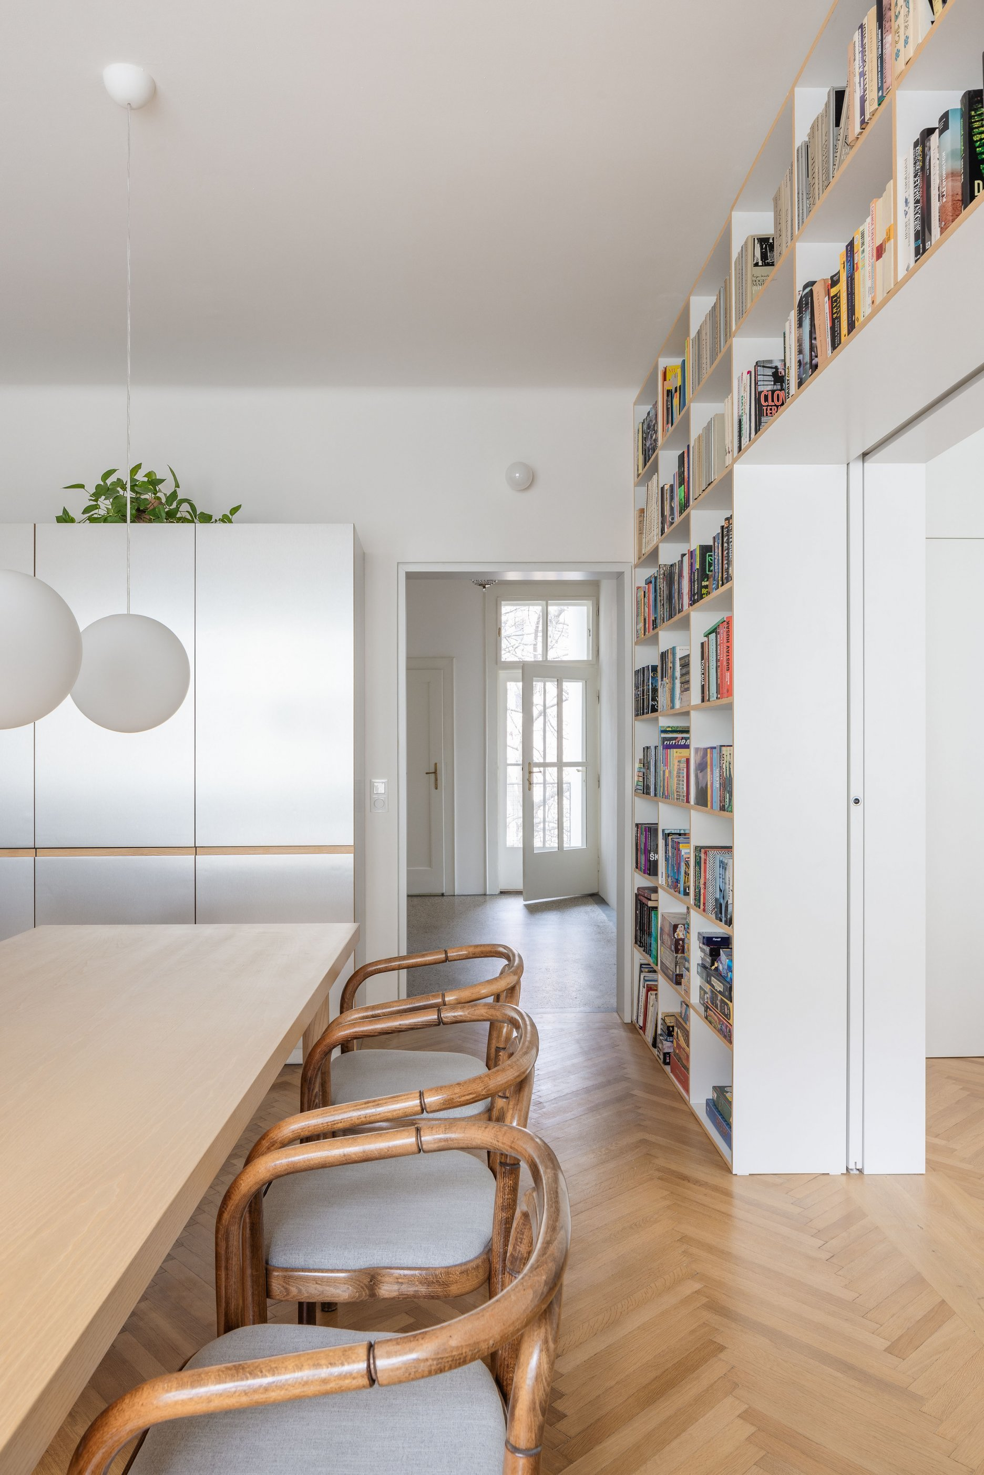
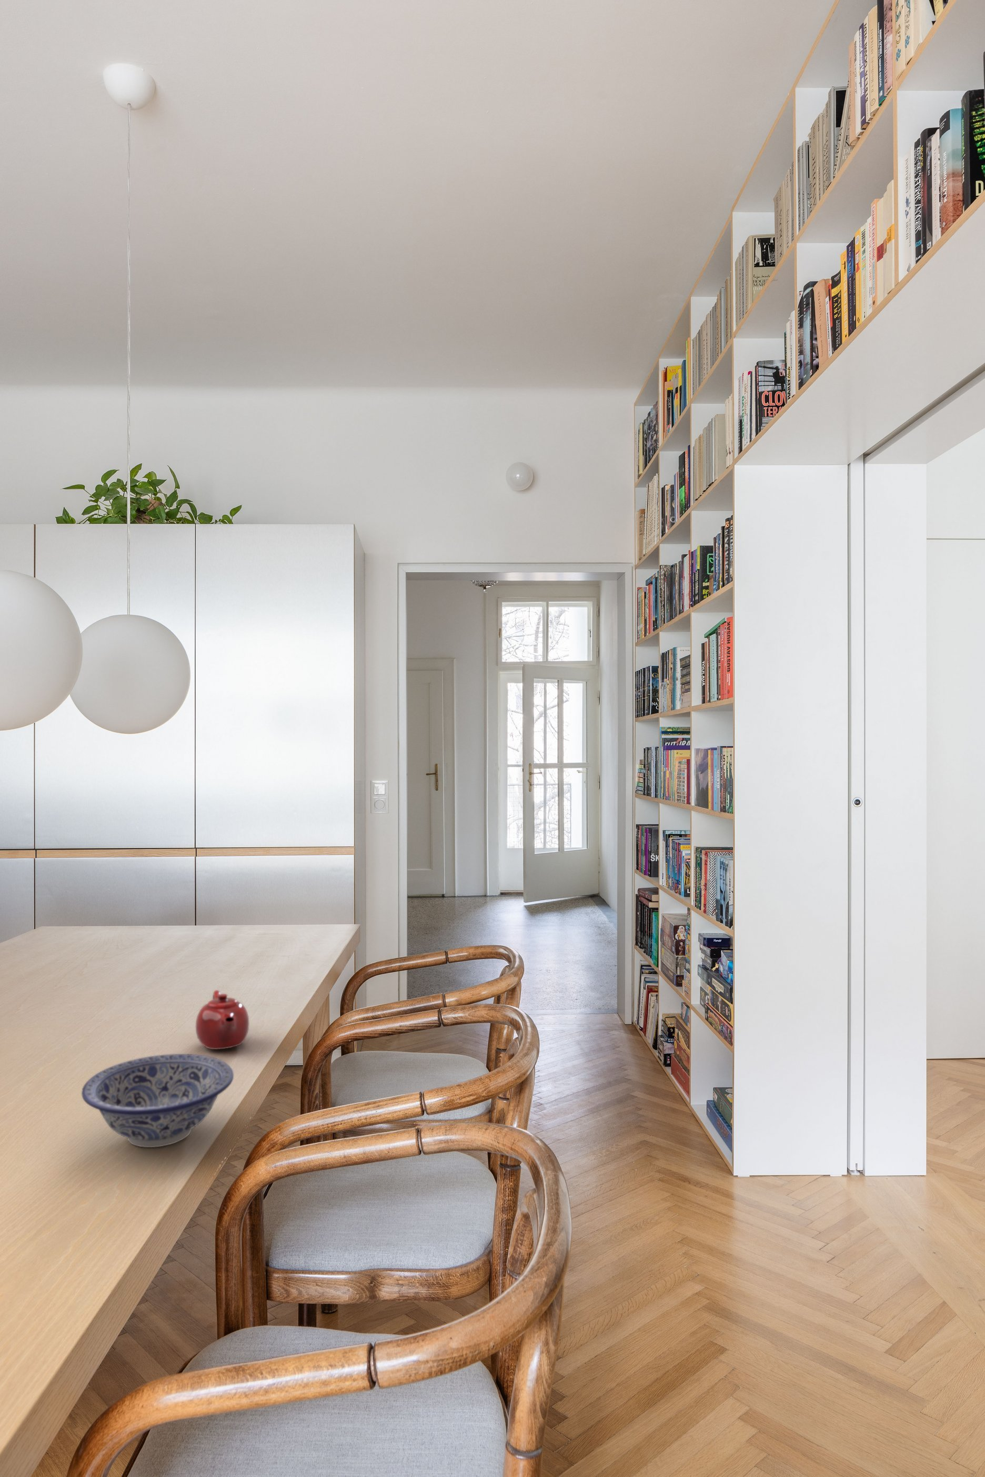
+ teapot (222, 1019)
+ bowl (159, 1106)
